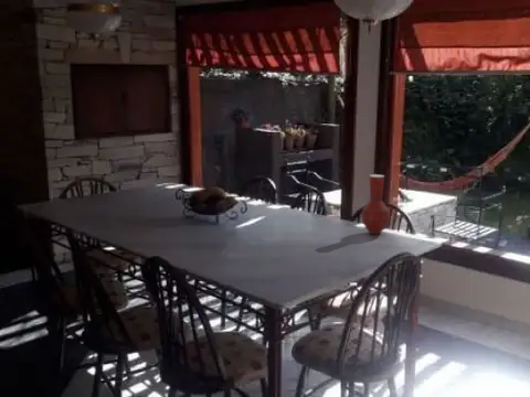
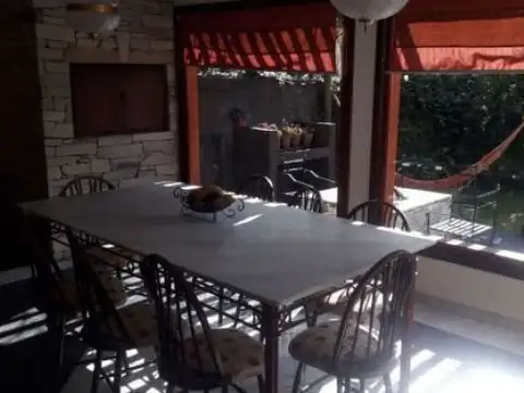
- vase (375, 204)
